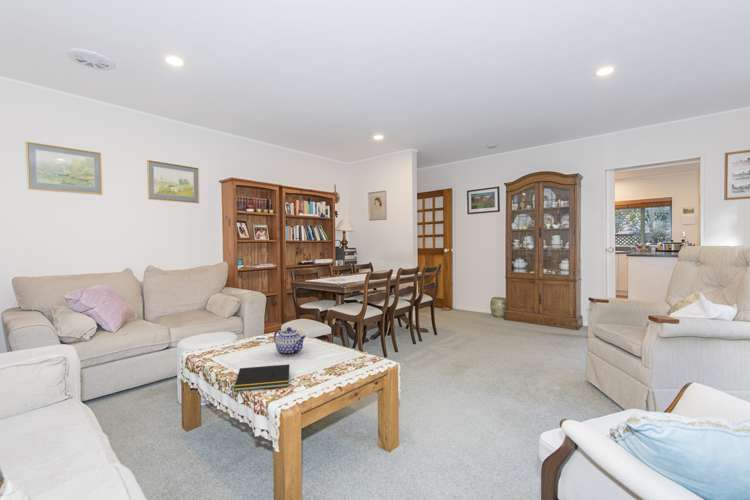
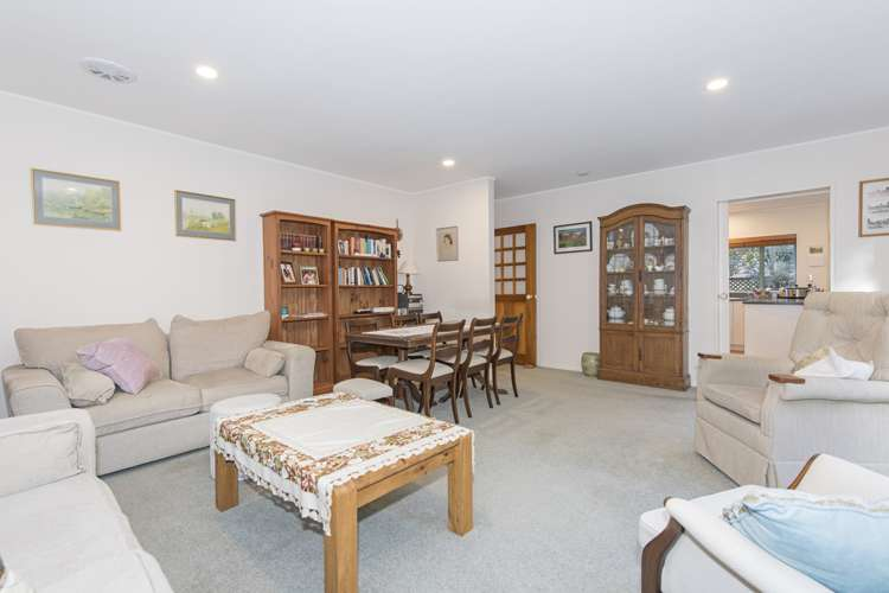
- notepad (263, 376)
- teapot (289, 340)
